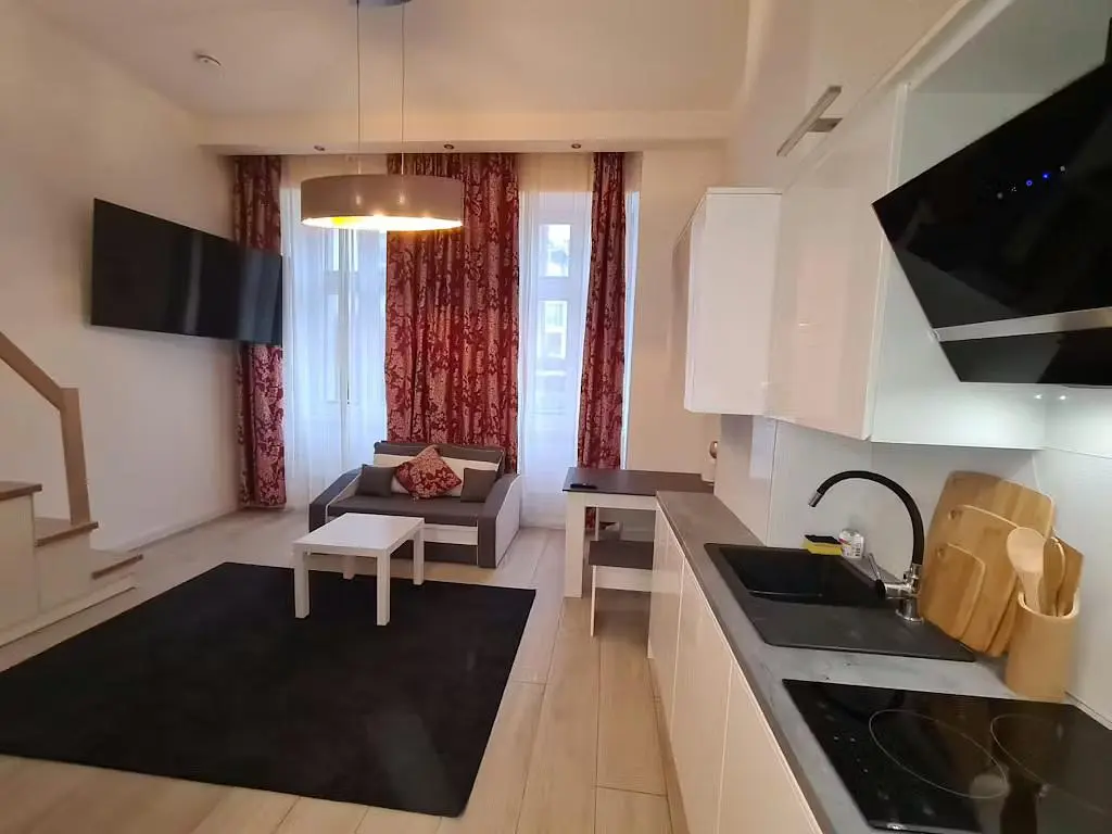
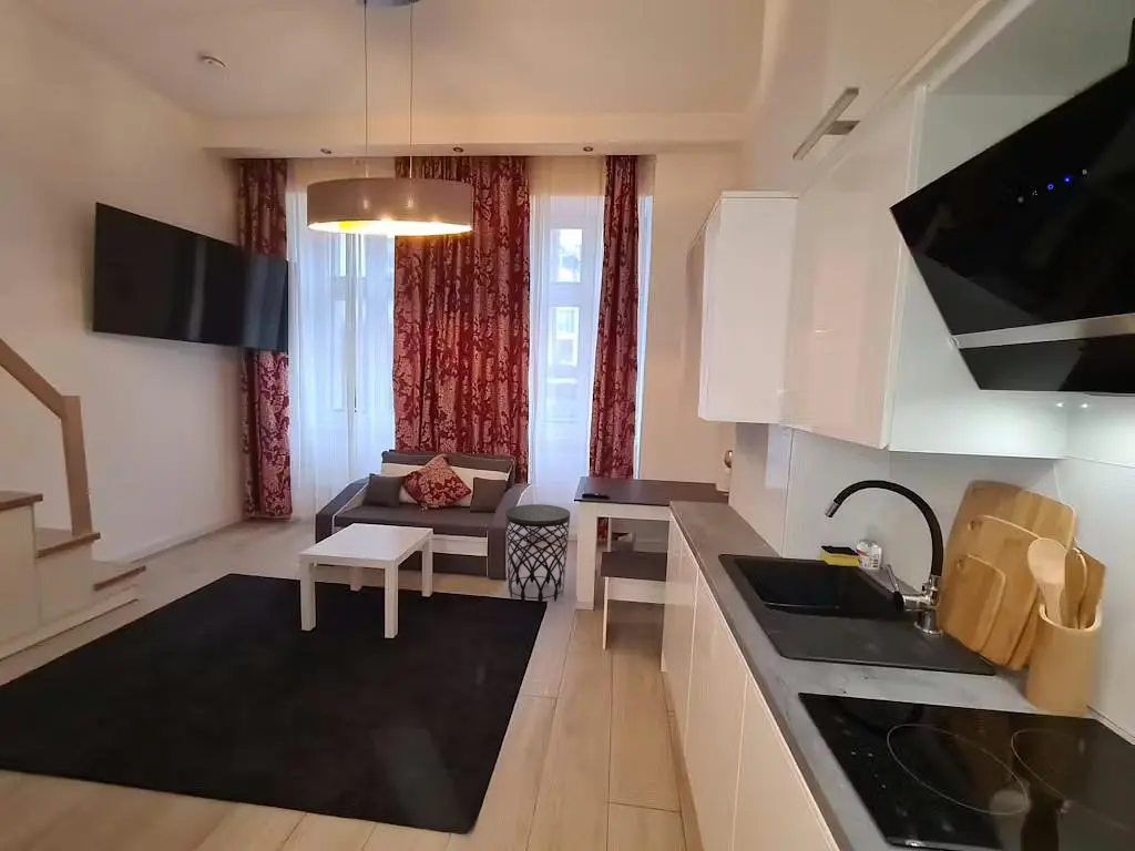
+ side table (536, 552)
